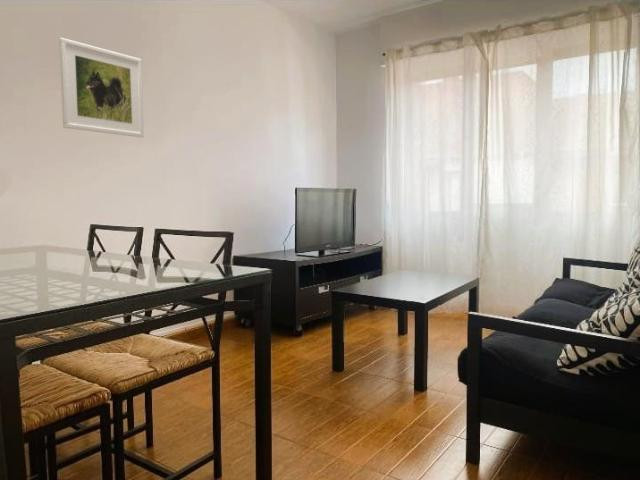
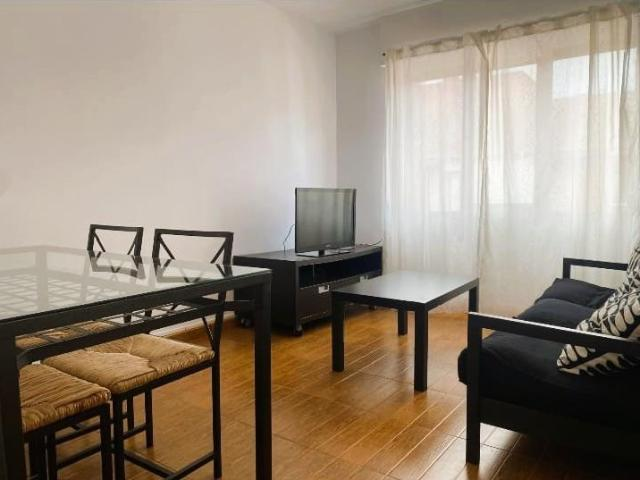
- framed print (104, 91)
